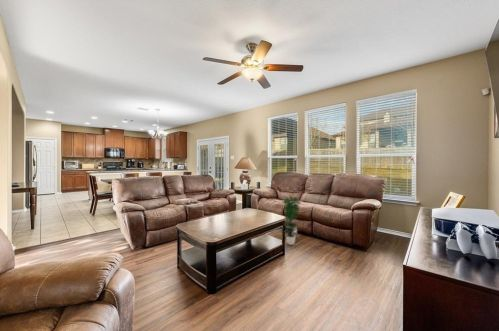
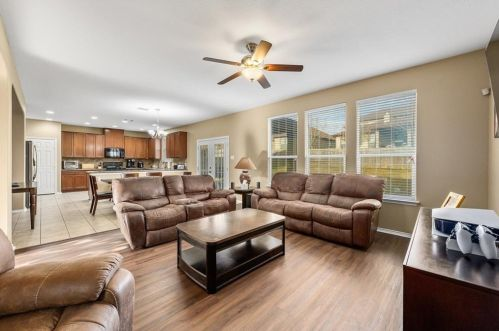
- potted plant (290, 217)
